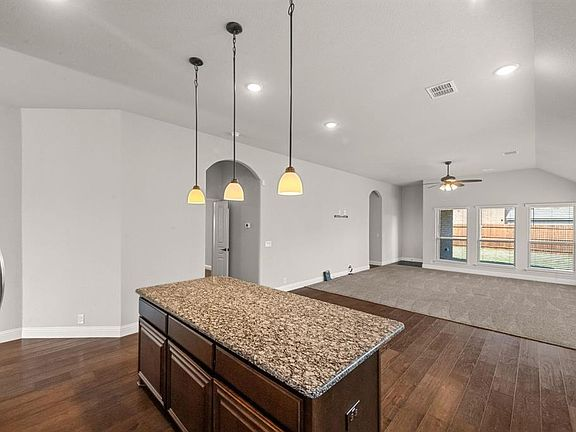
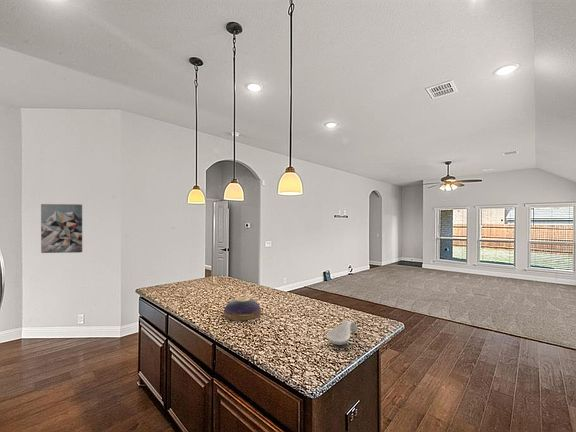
+ spoon rest (343, 331)
+ decorative bowl (242, 305)
+ wall art (62, 228)
